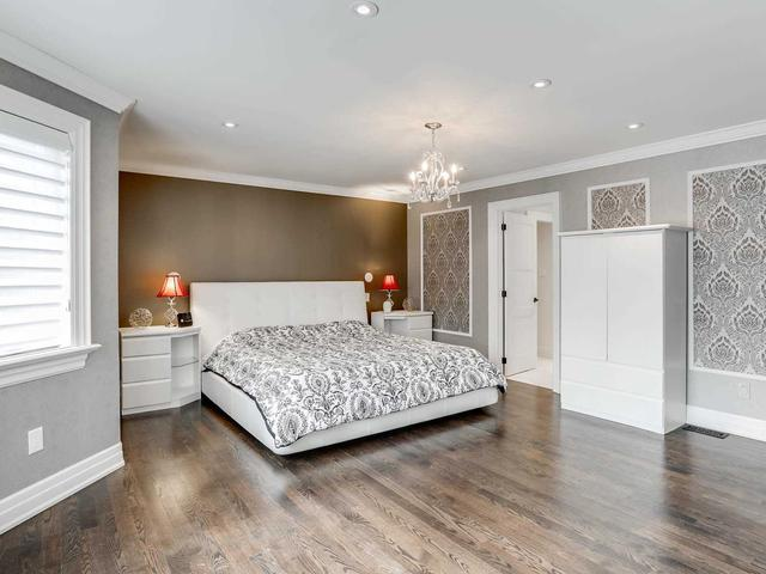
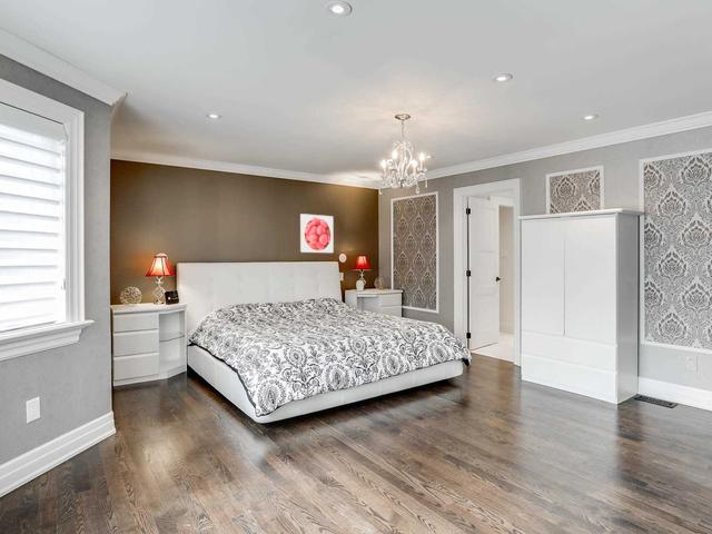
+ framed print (317, 234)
